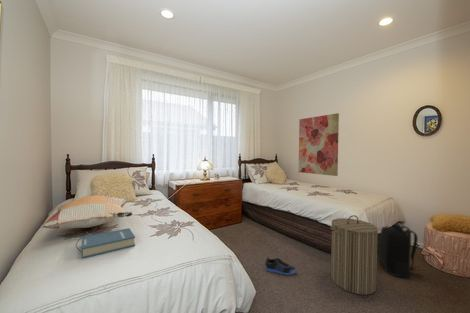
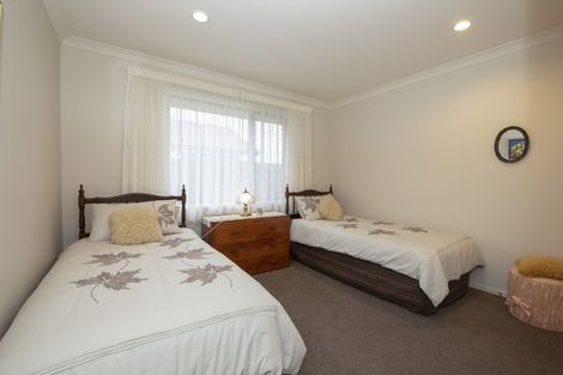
- hardback book (108, 241)
- decorative pillow (93, 211)
- laundry hamper (353, 248)
- sneaker (280, 265)
- backpack (400, 247)
- wall art (316, 145)
